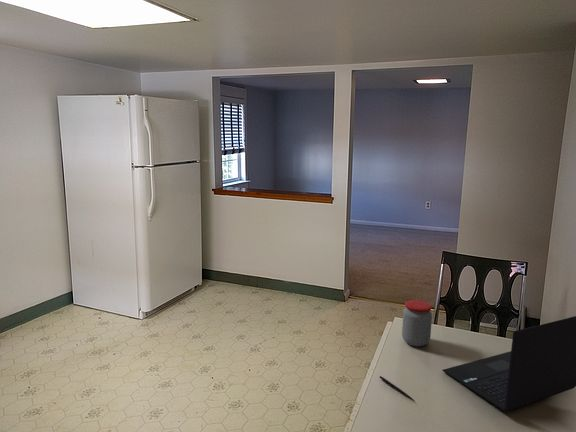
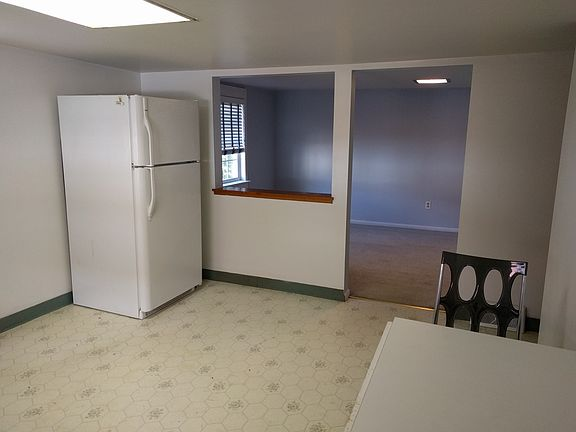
- jar (416, 323)
- pen (396, 388)
- laptop (512, 344)
